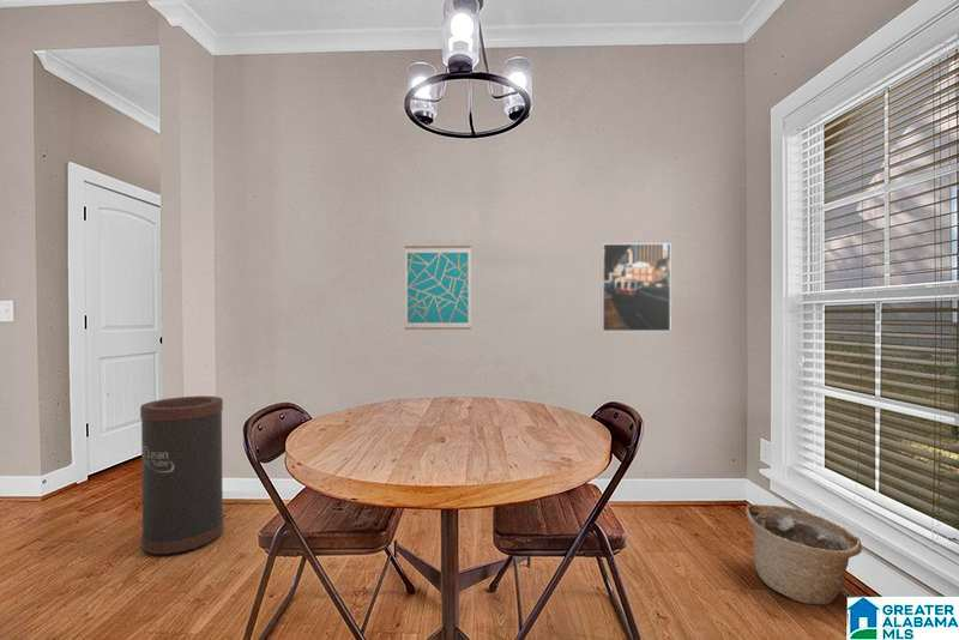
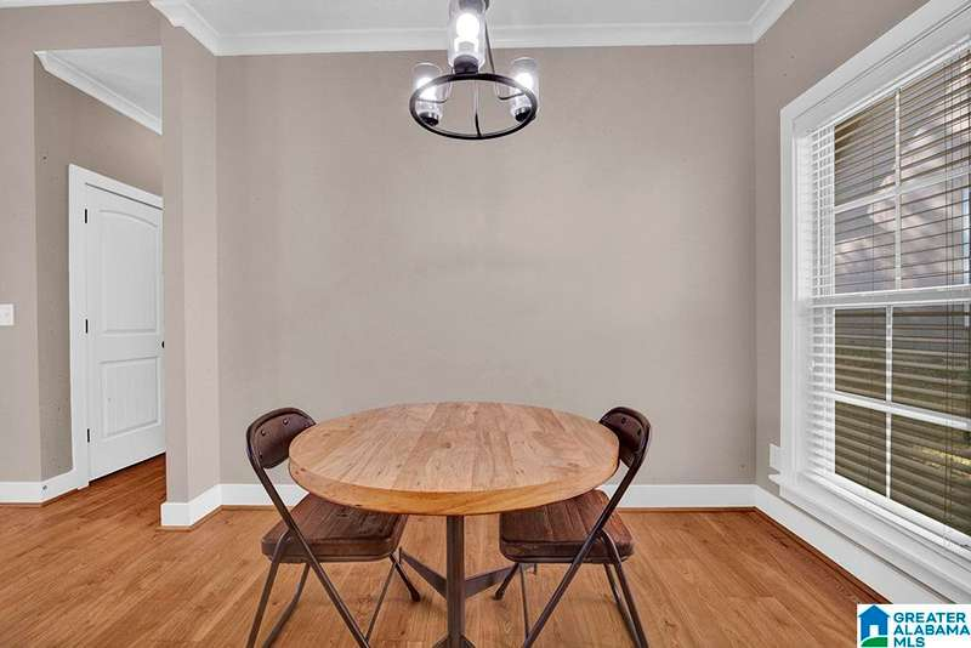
- trash can (183, 470)
- wall art (438, 288)
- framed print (635, 288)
- basket (800, 551)
